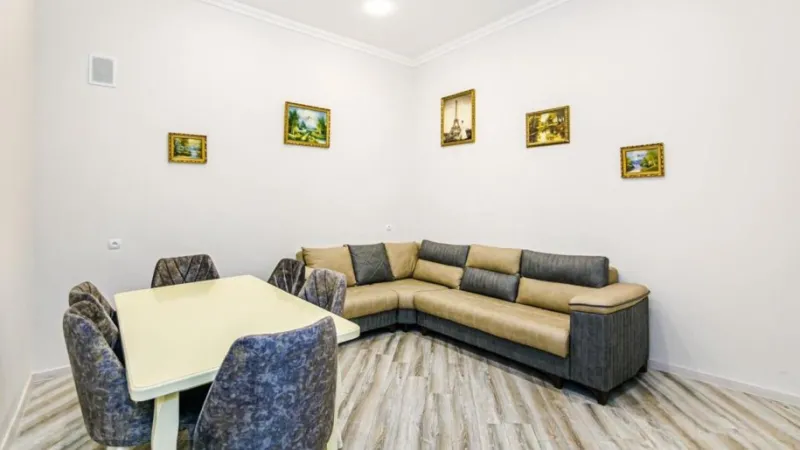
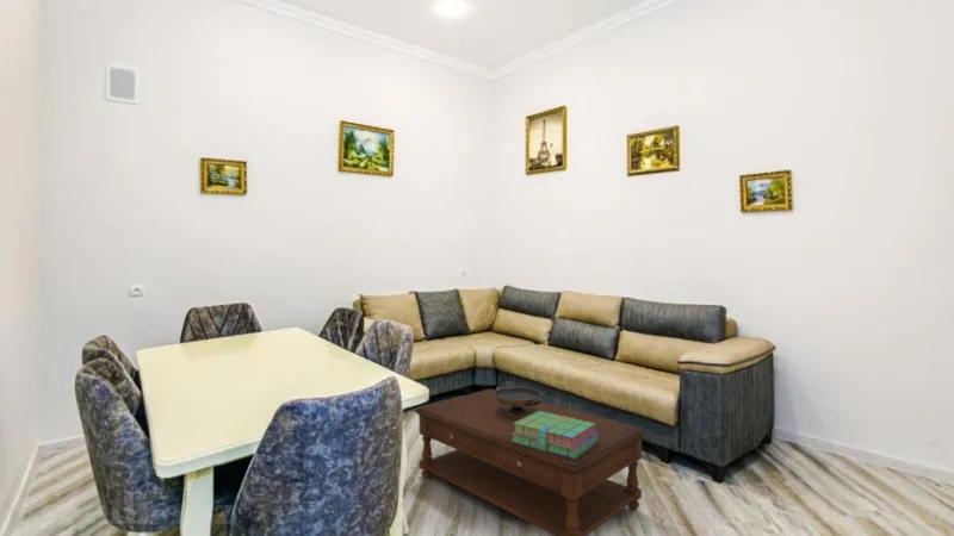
+ coffee table (522, 455)
+ stack of books (555, 431)
+ decorative bowl (516, 401)
